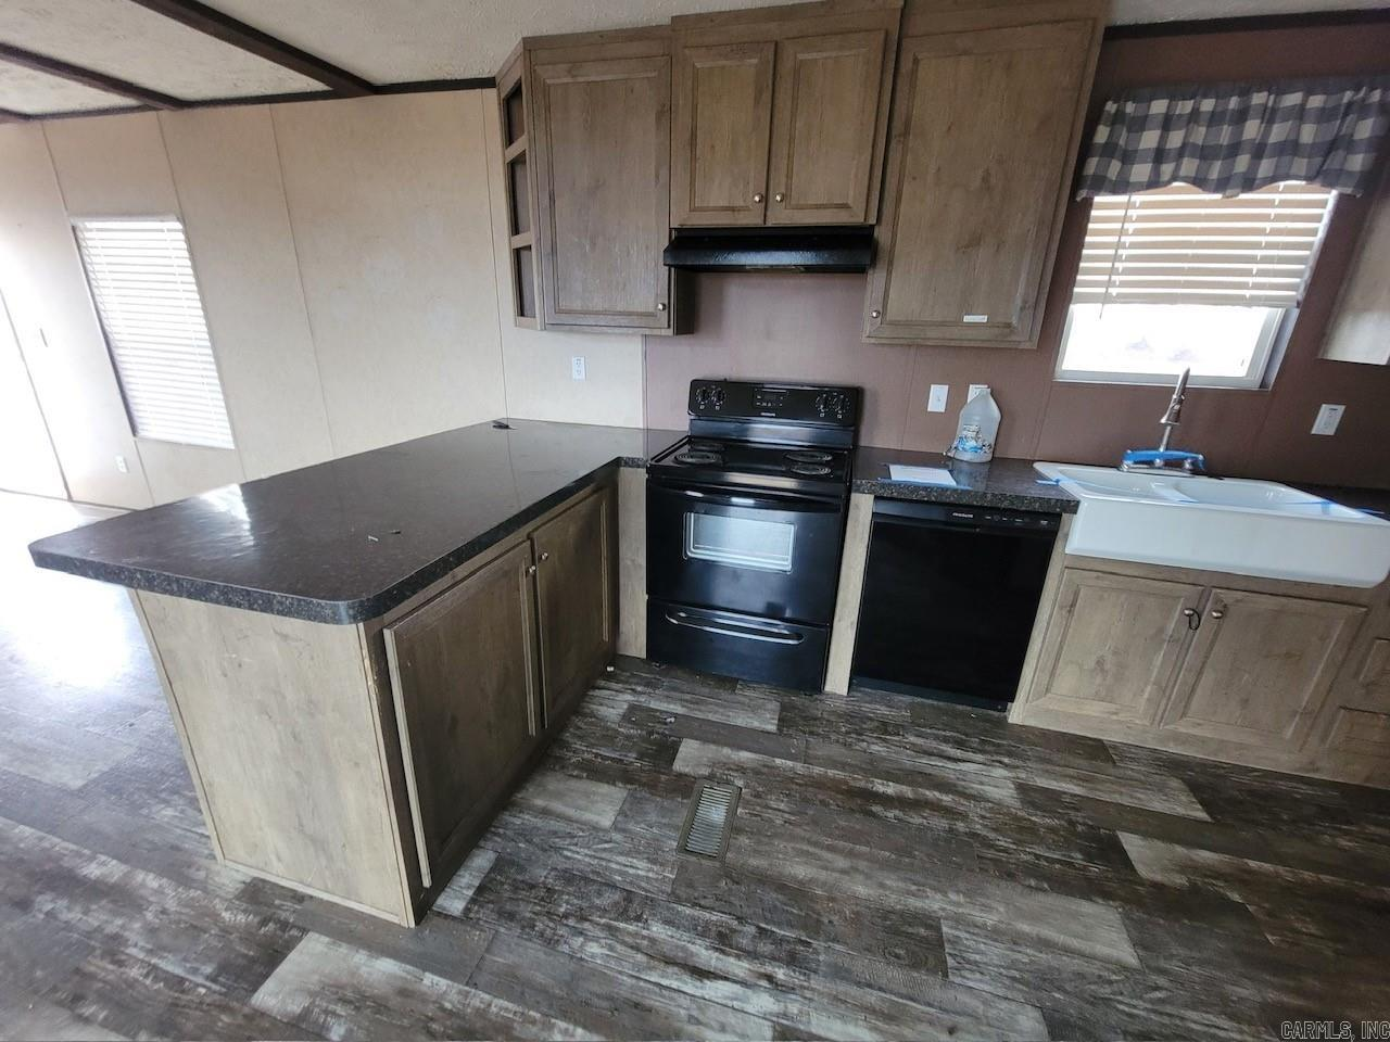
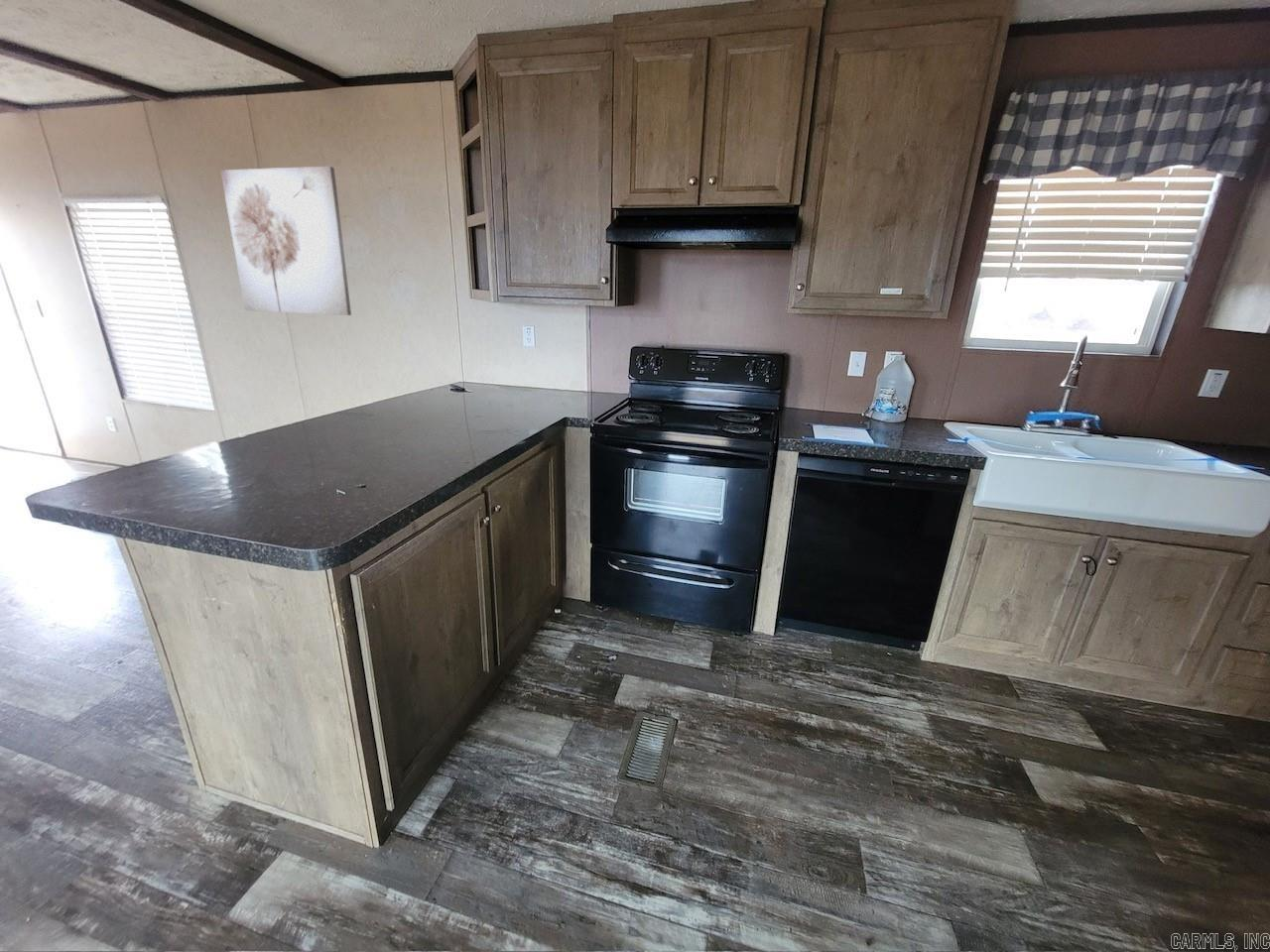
+ wall art (286, 243)
